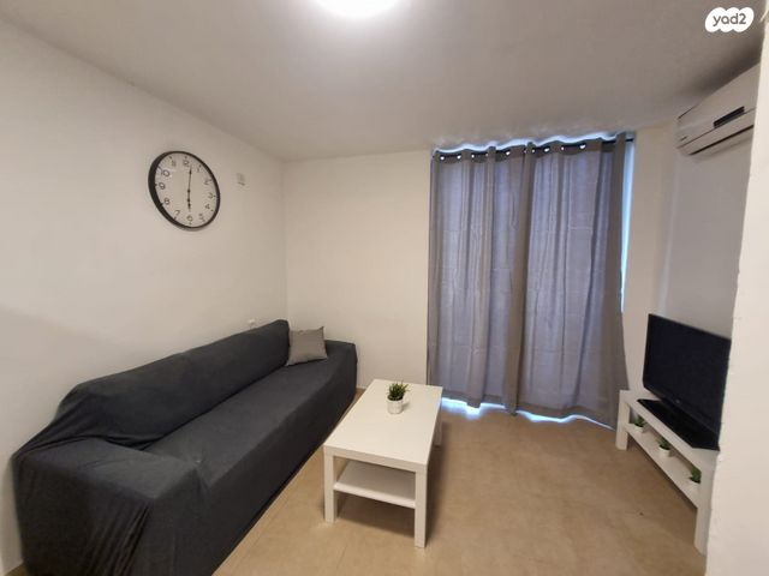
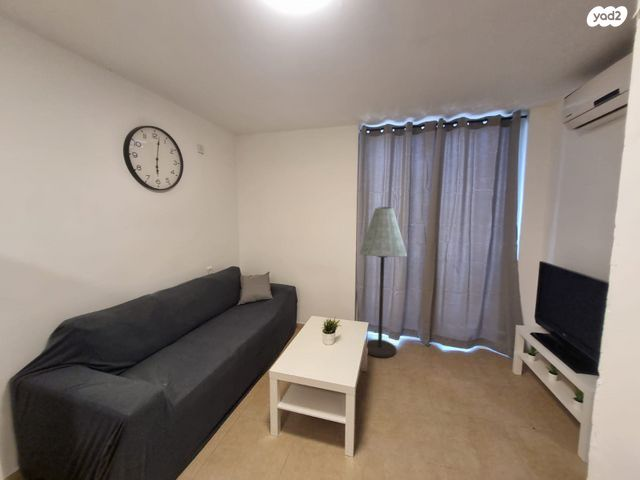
+ floor lamp (381, 279)
